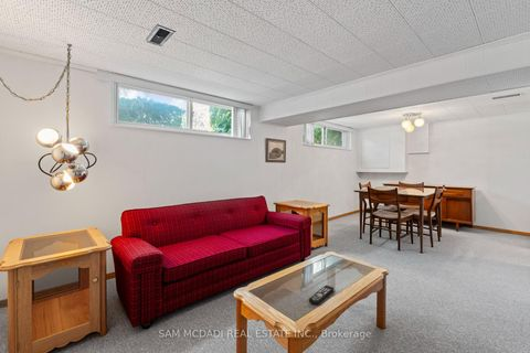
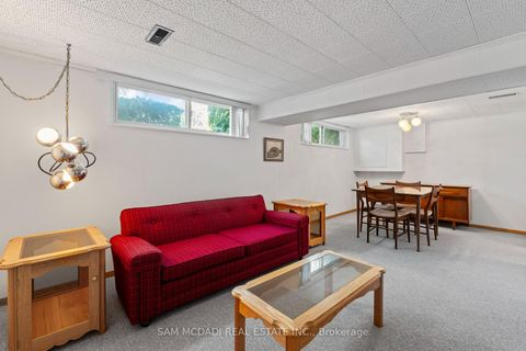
- remote control (321, 295)
